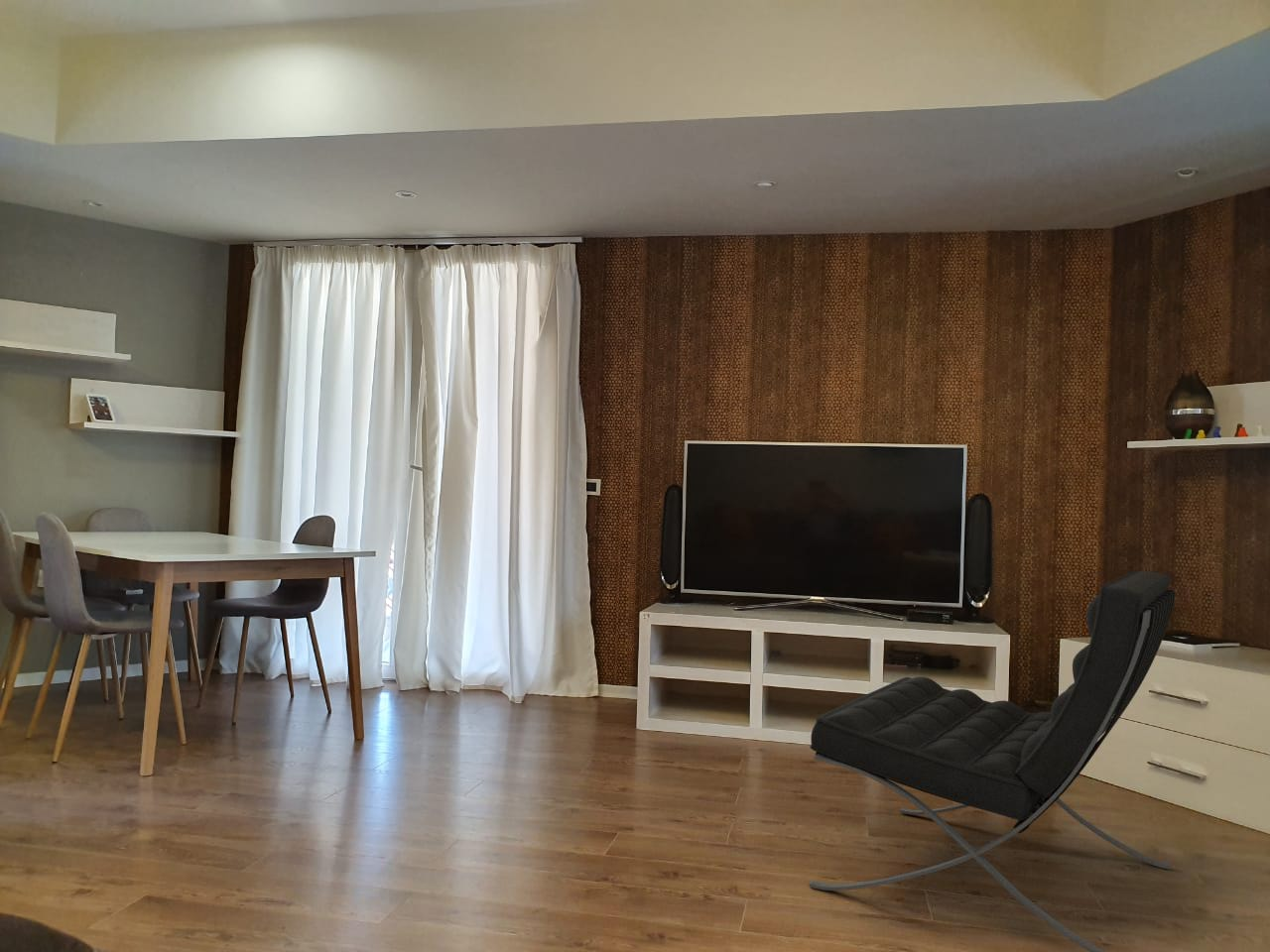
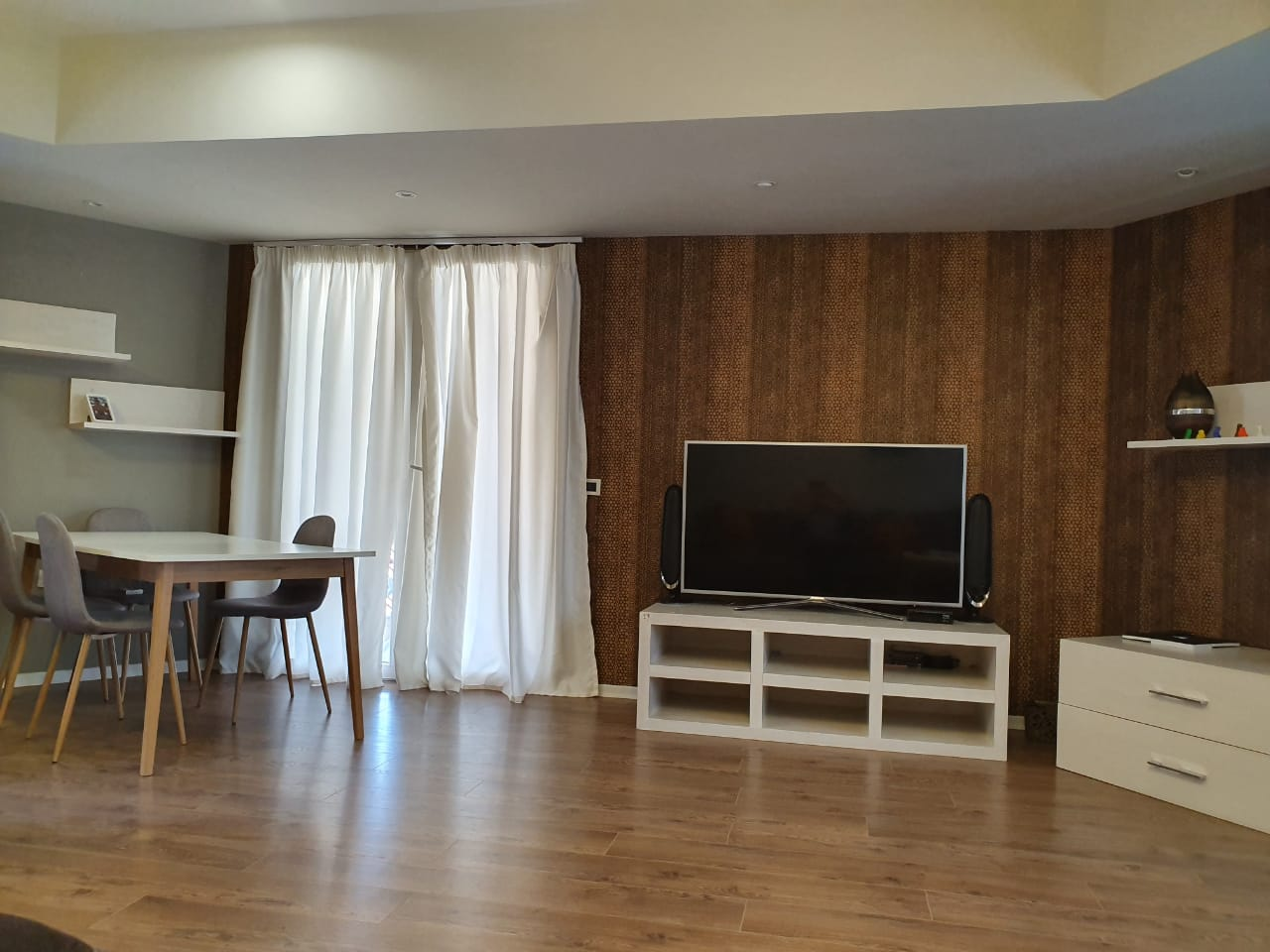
- lounge chair (998, 721)
